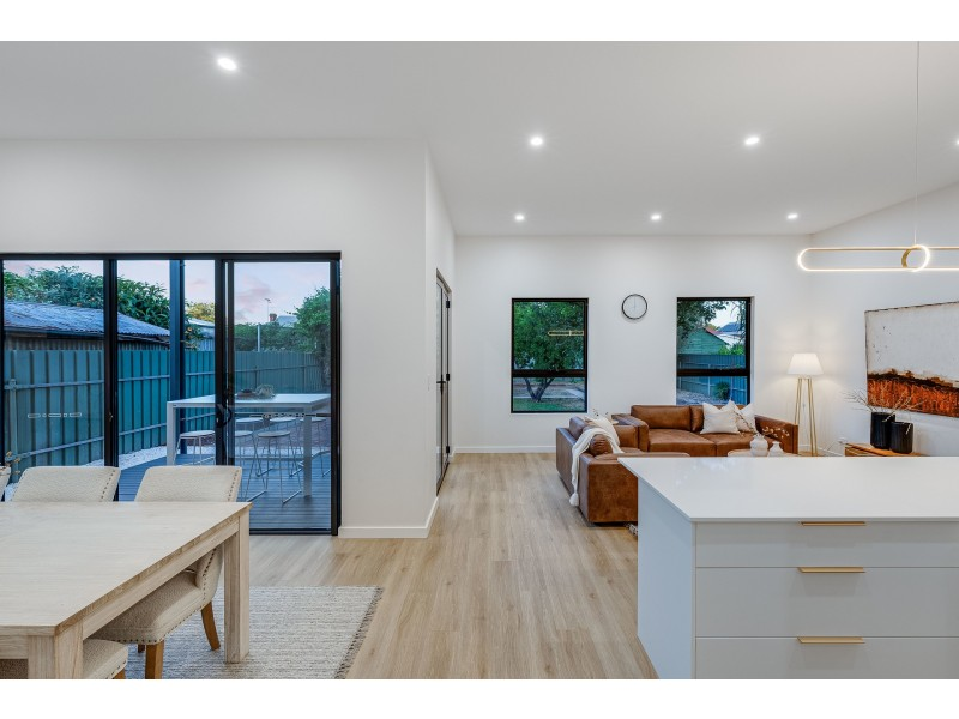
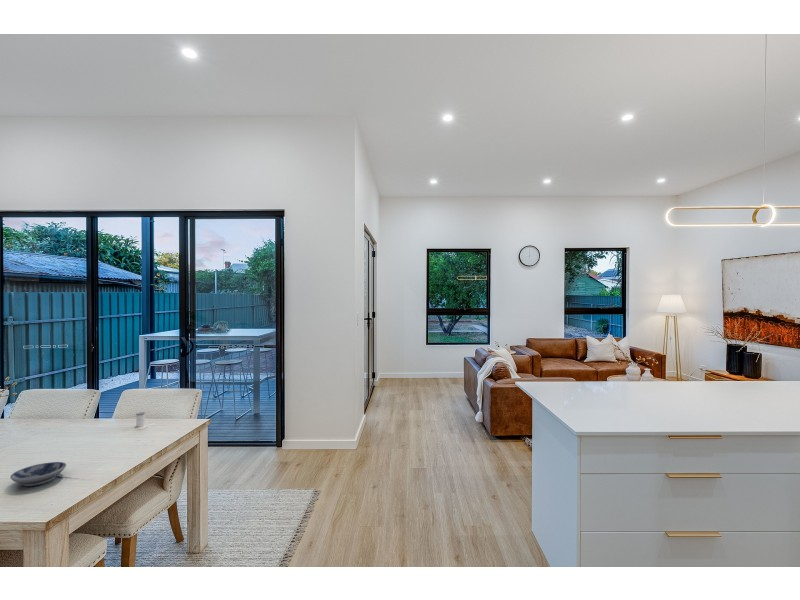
+ bowl (39, 475)
+ salt shaker (140, 419)
